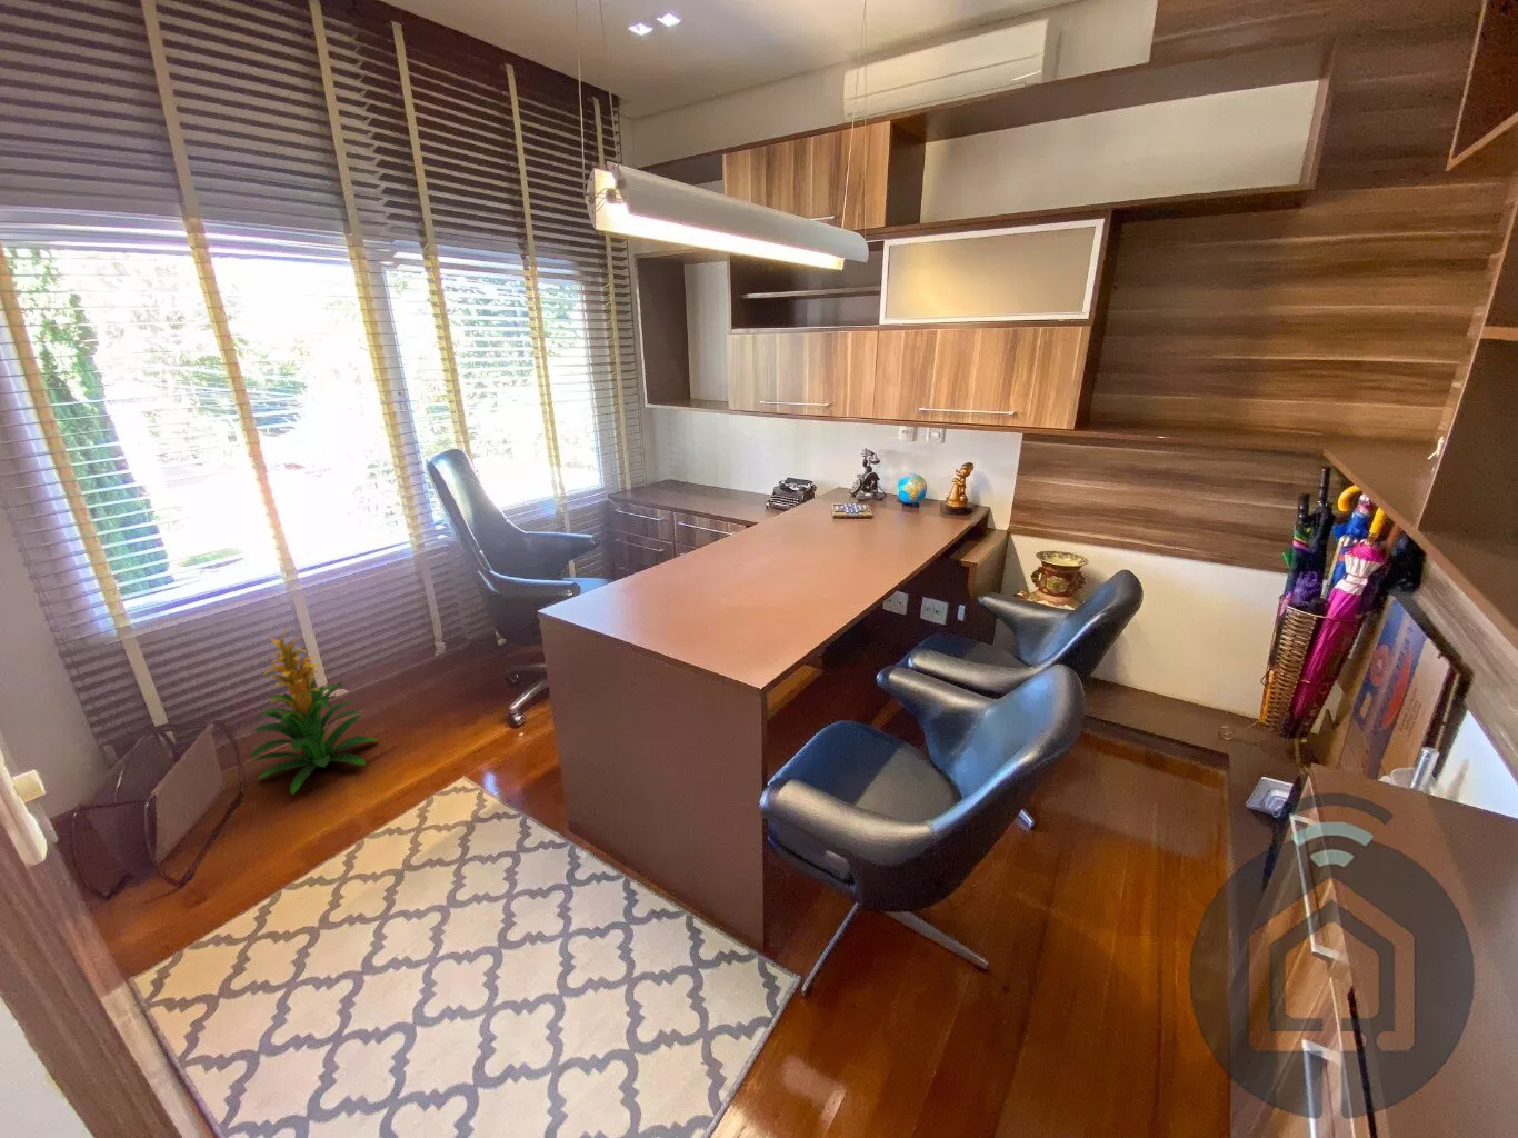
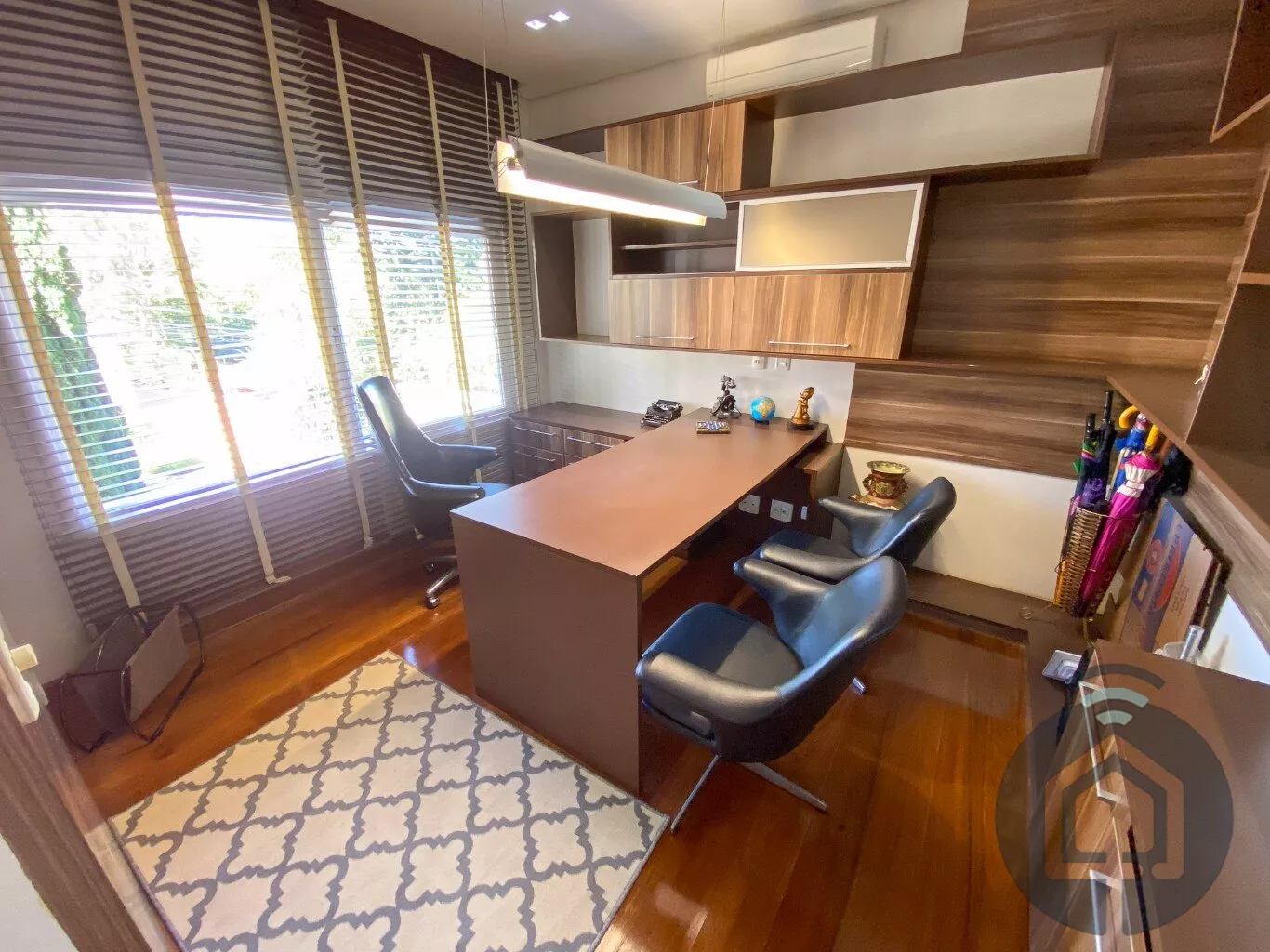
- indoor plant (301, 698)
